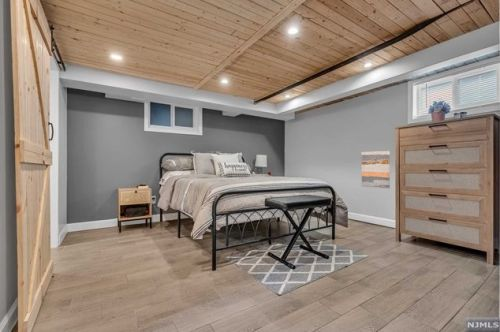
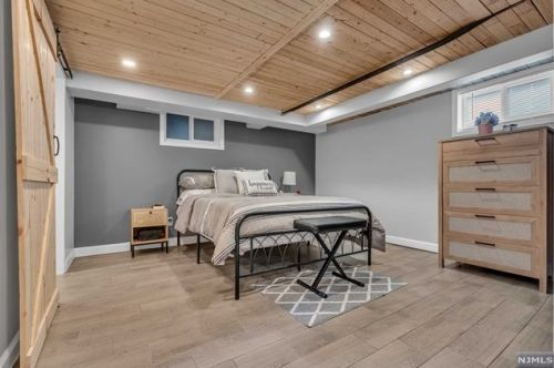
- wall art (374, 169)
